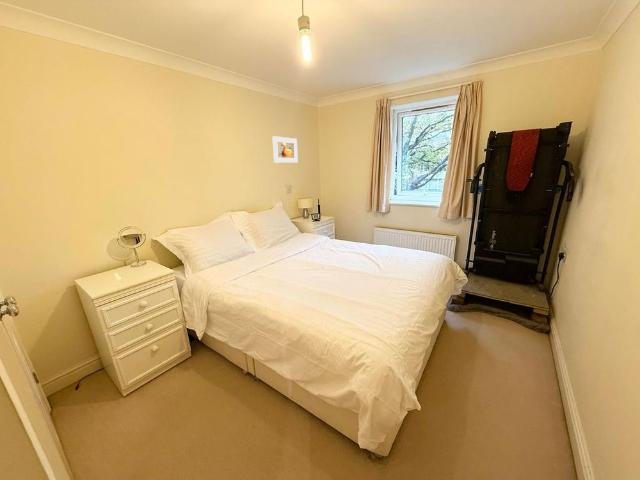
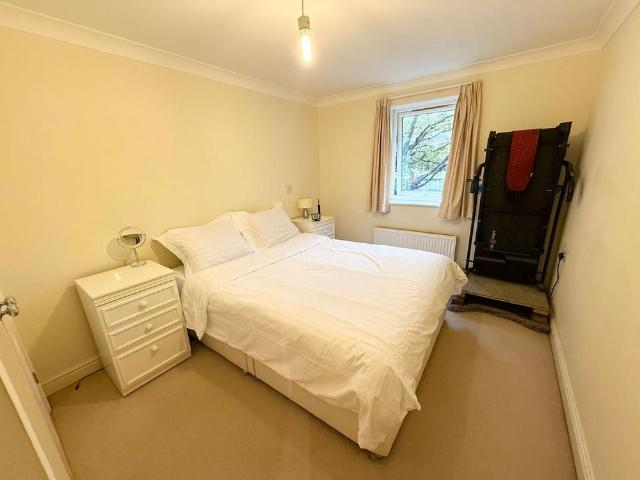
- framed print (285, 150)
